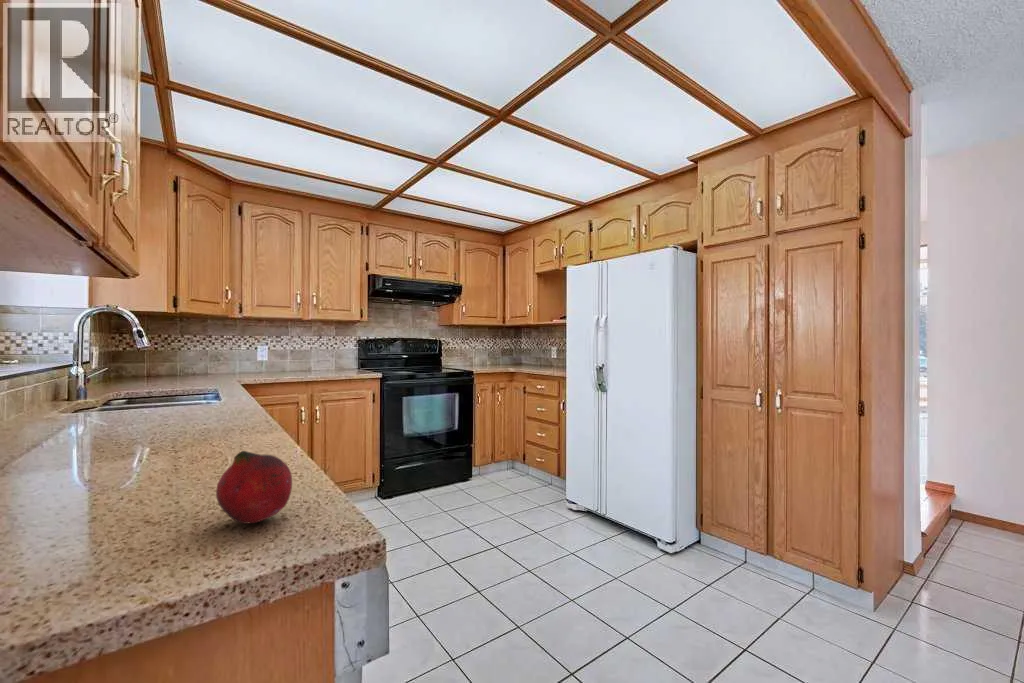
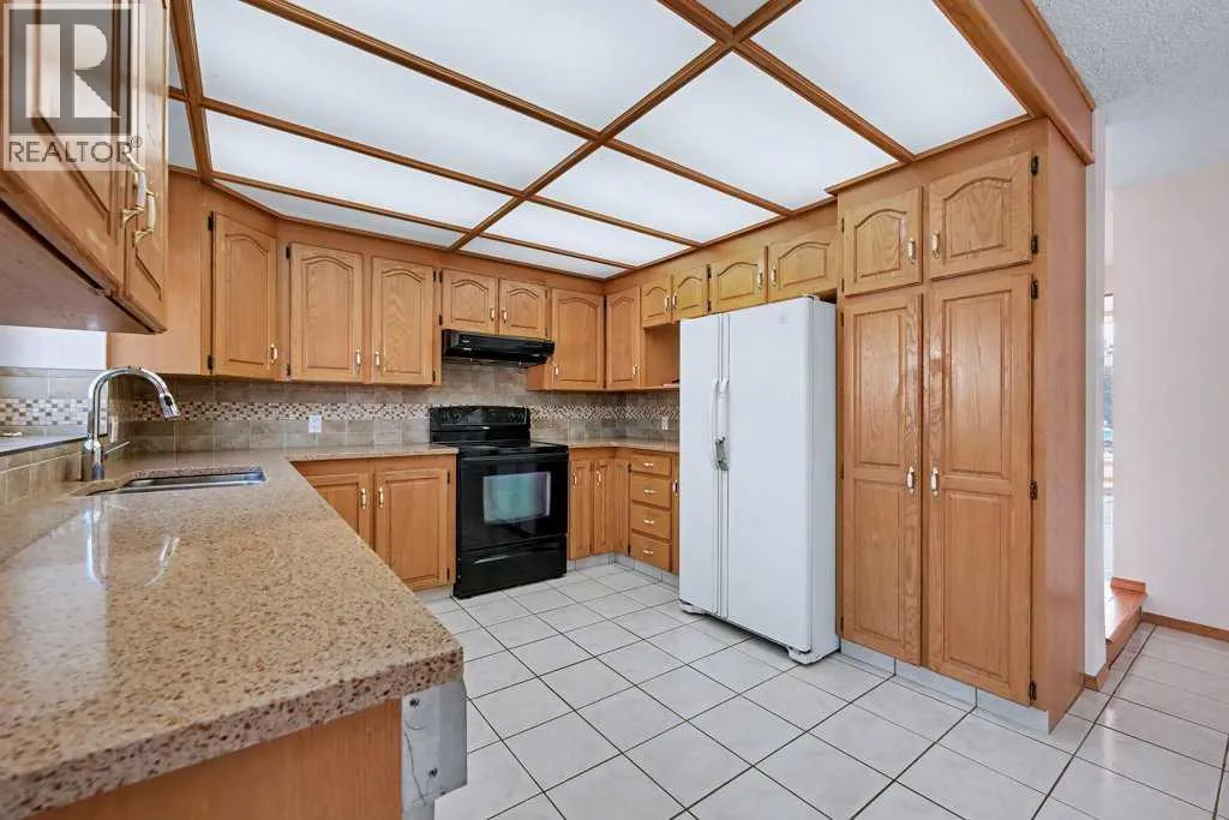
- fruit (256, 484)
